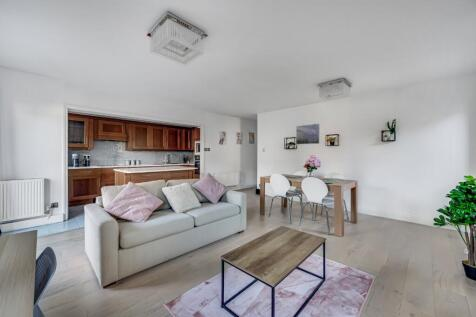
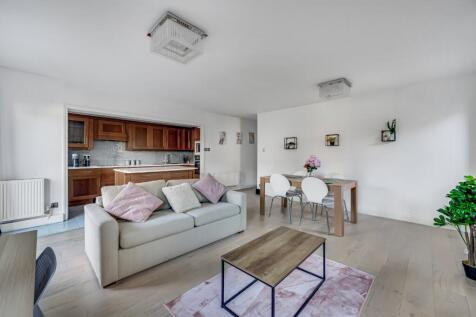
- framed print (307, 134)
